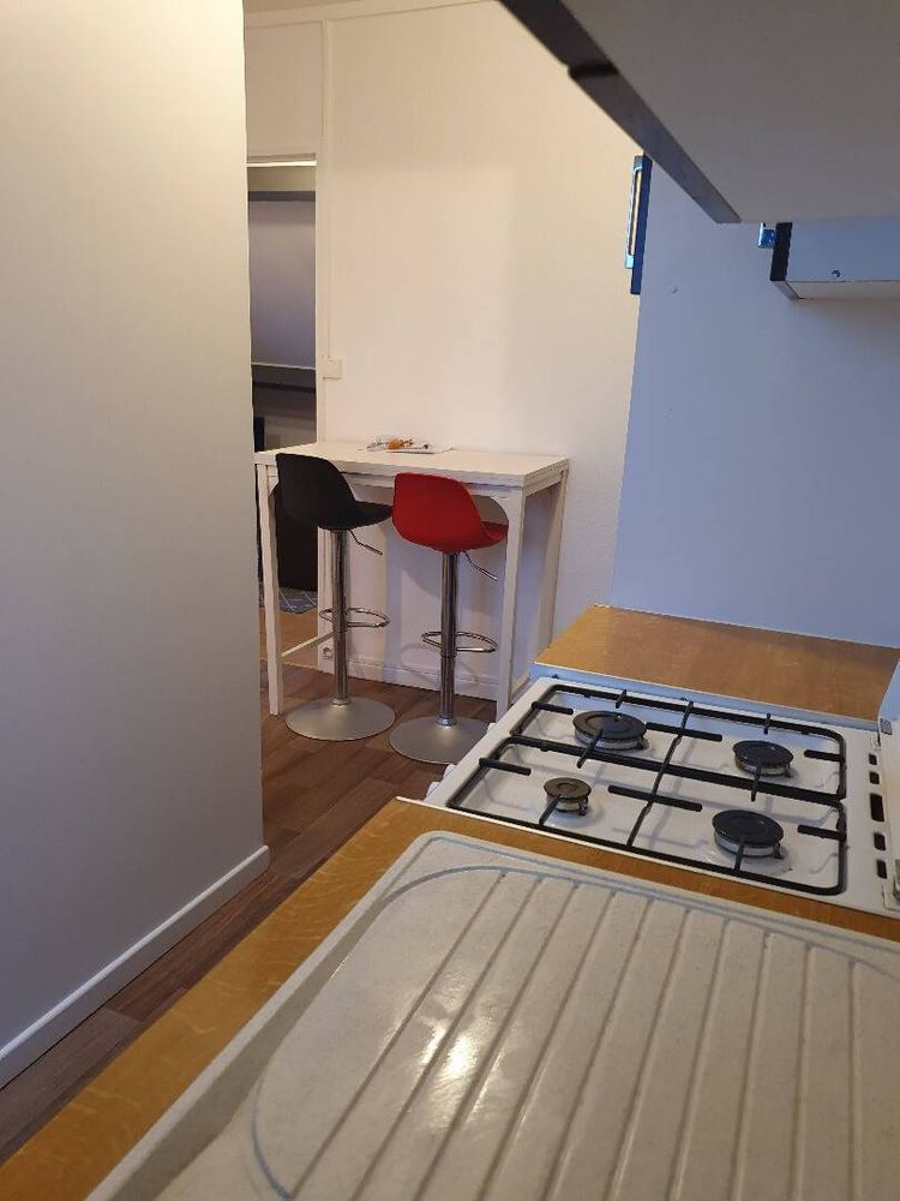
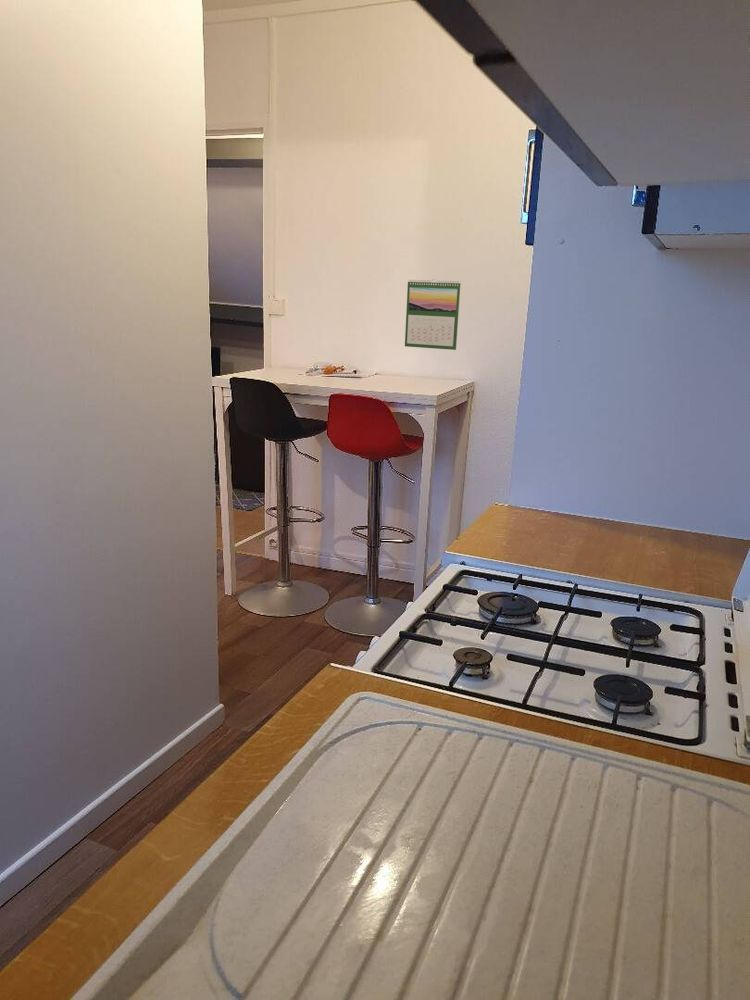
+ calendar (432, 314)
